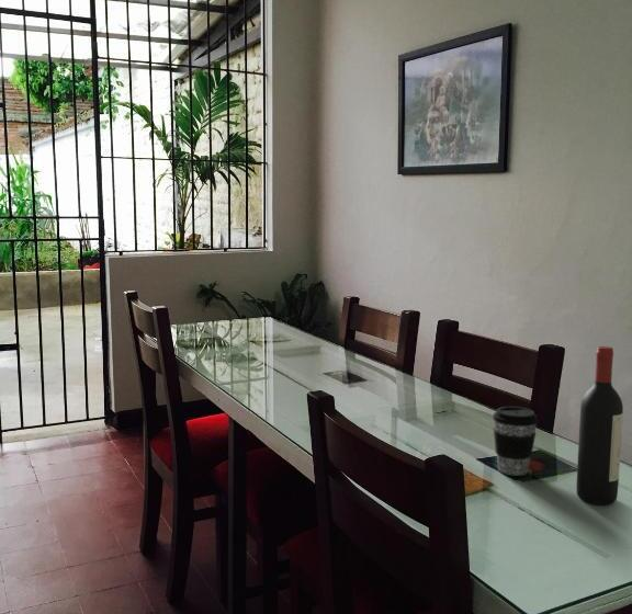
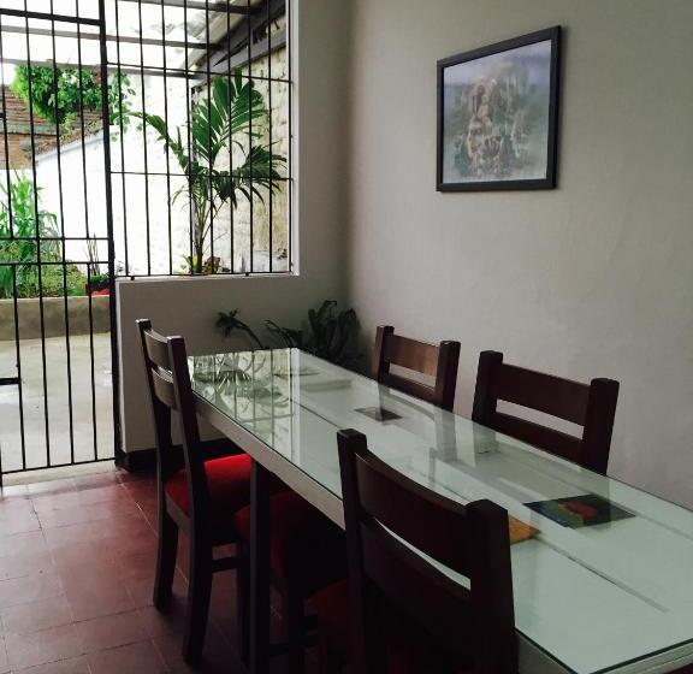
- coffee cup (514, 441)
- wine bottle (600, 423)
